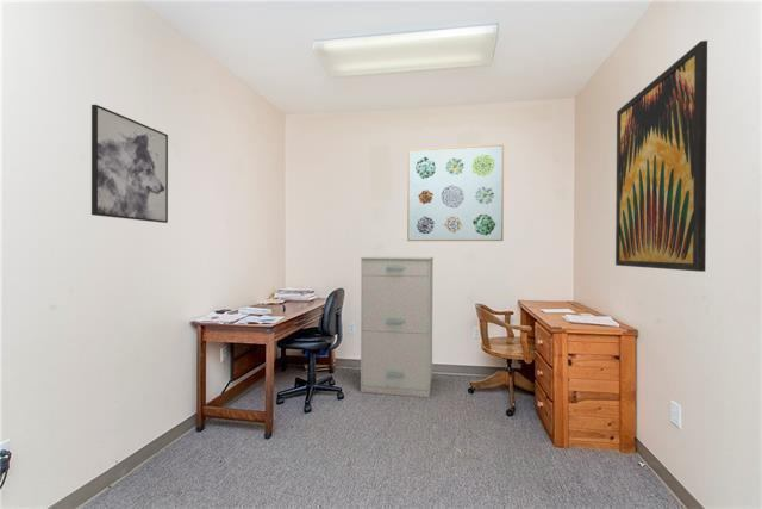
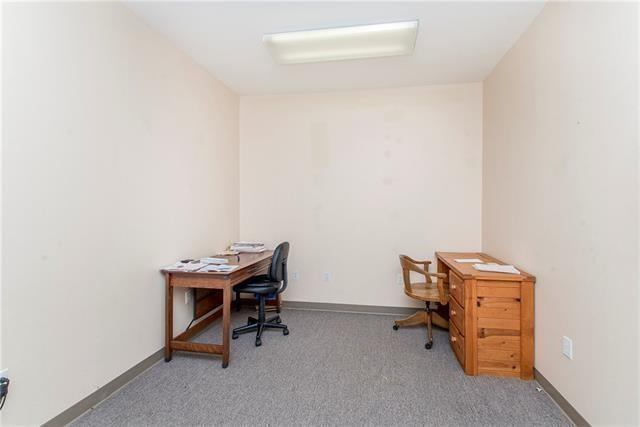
- wall art (133, 169)
- wall art (454, 194)
- filing cabinet (399, 319)
- wall art (651, 175)
